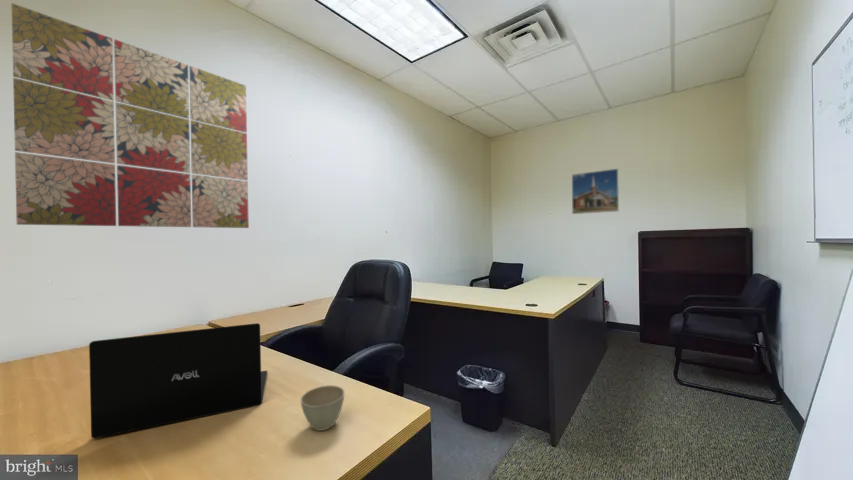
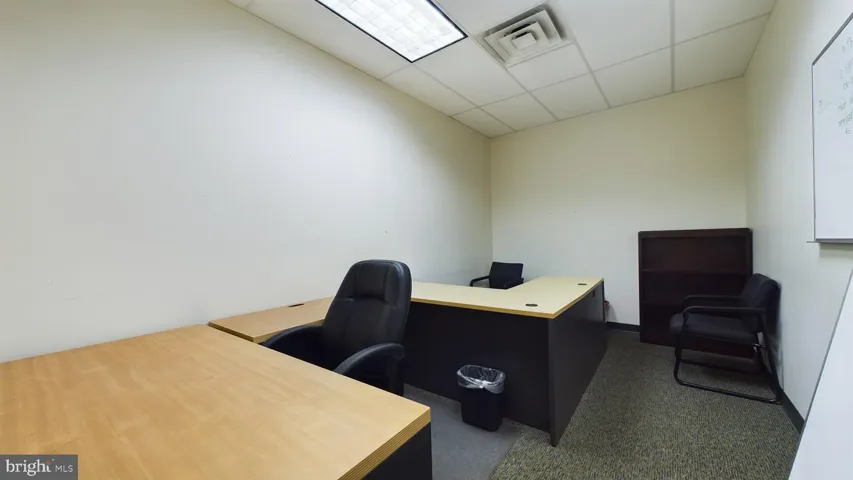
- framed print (594, 192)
- laptop (195, 360)
- flower pot (323, 409)
- wall art (155, 140)
